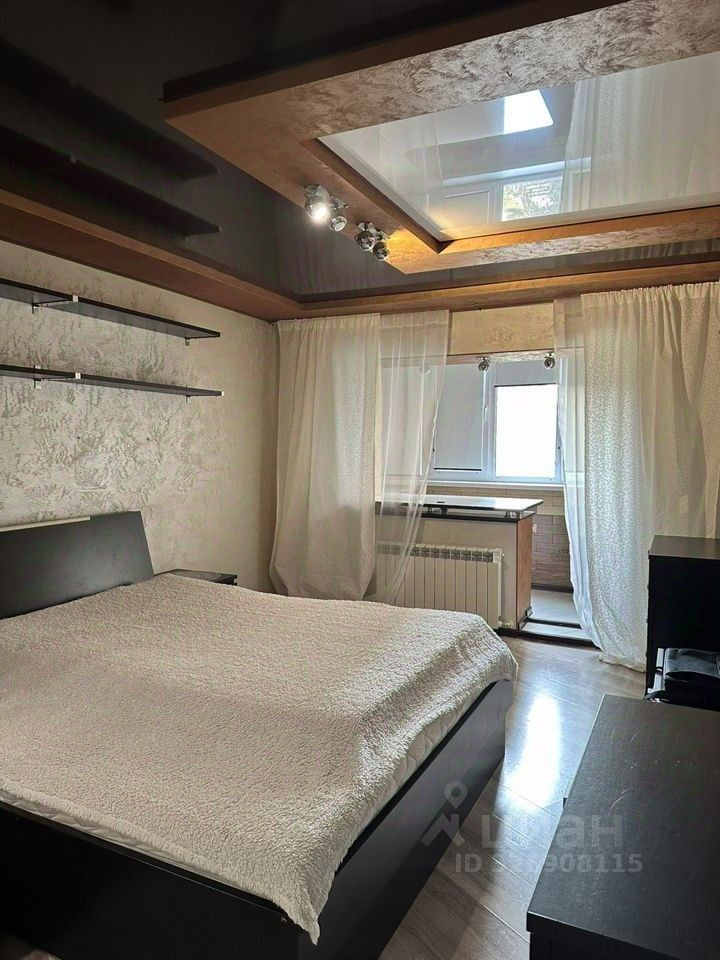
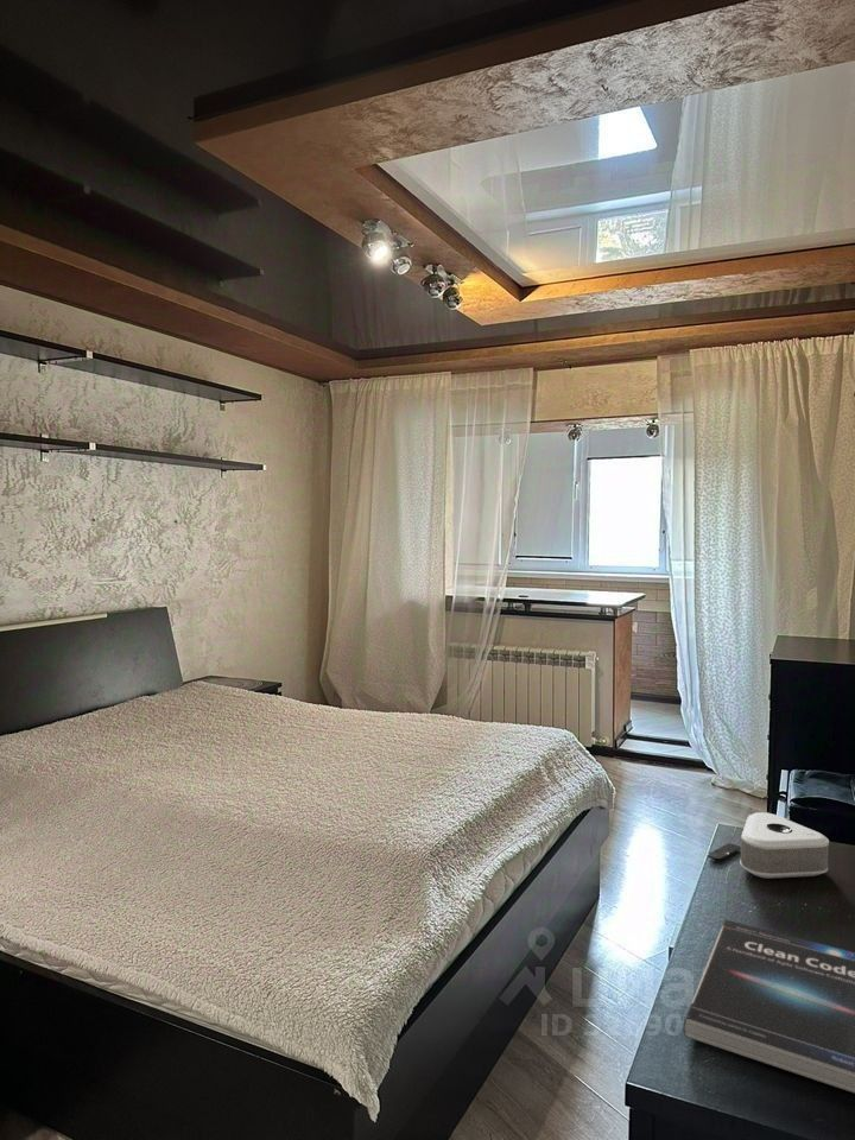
+ book (788, 995)
+ speaker (767, 844)
